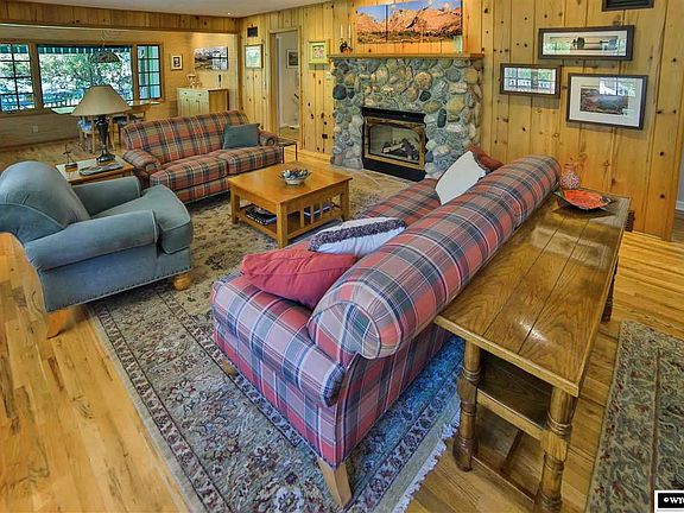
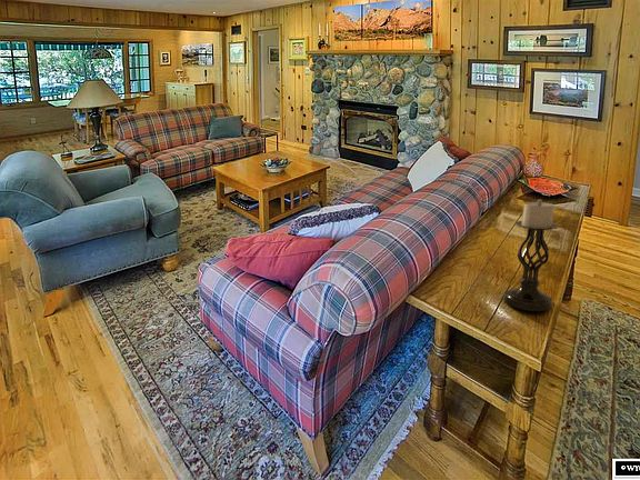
+ candle holder (533, 253)
